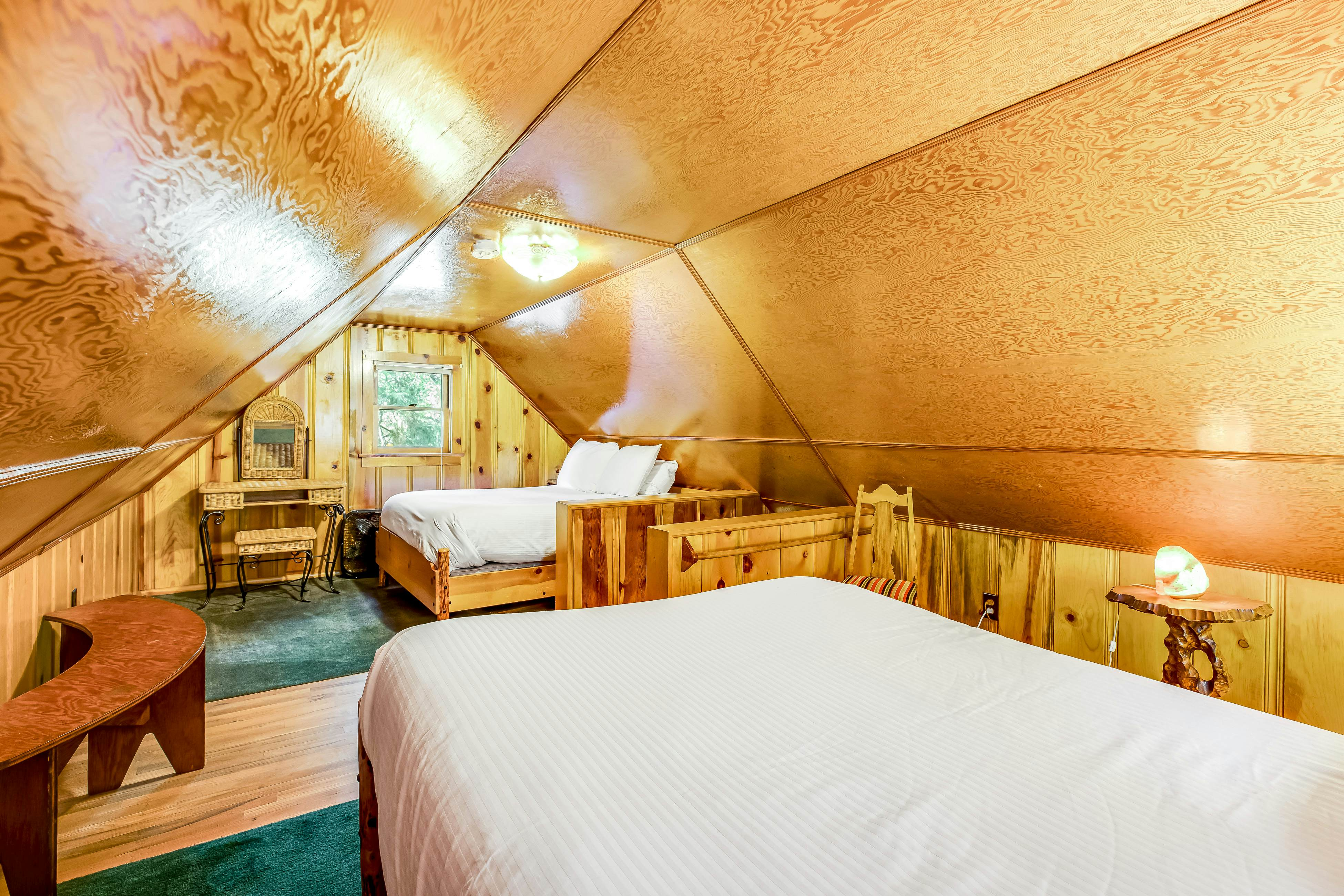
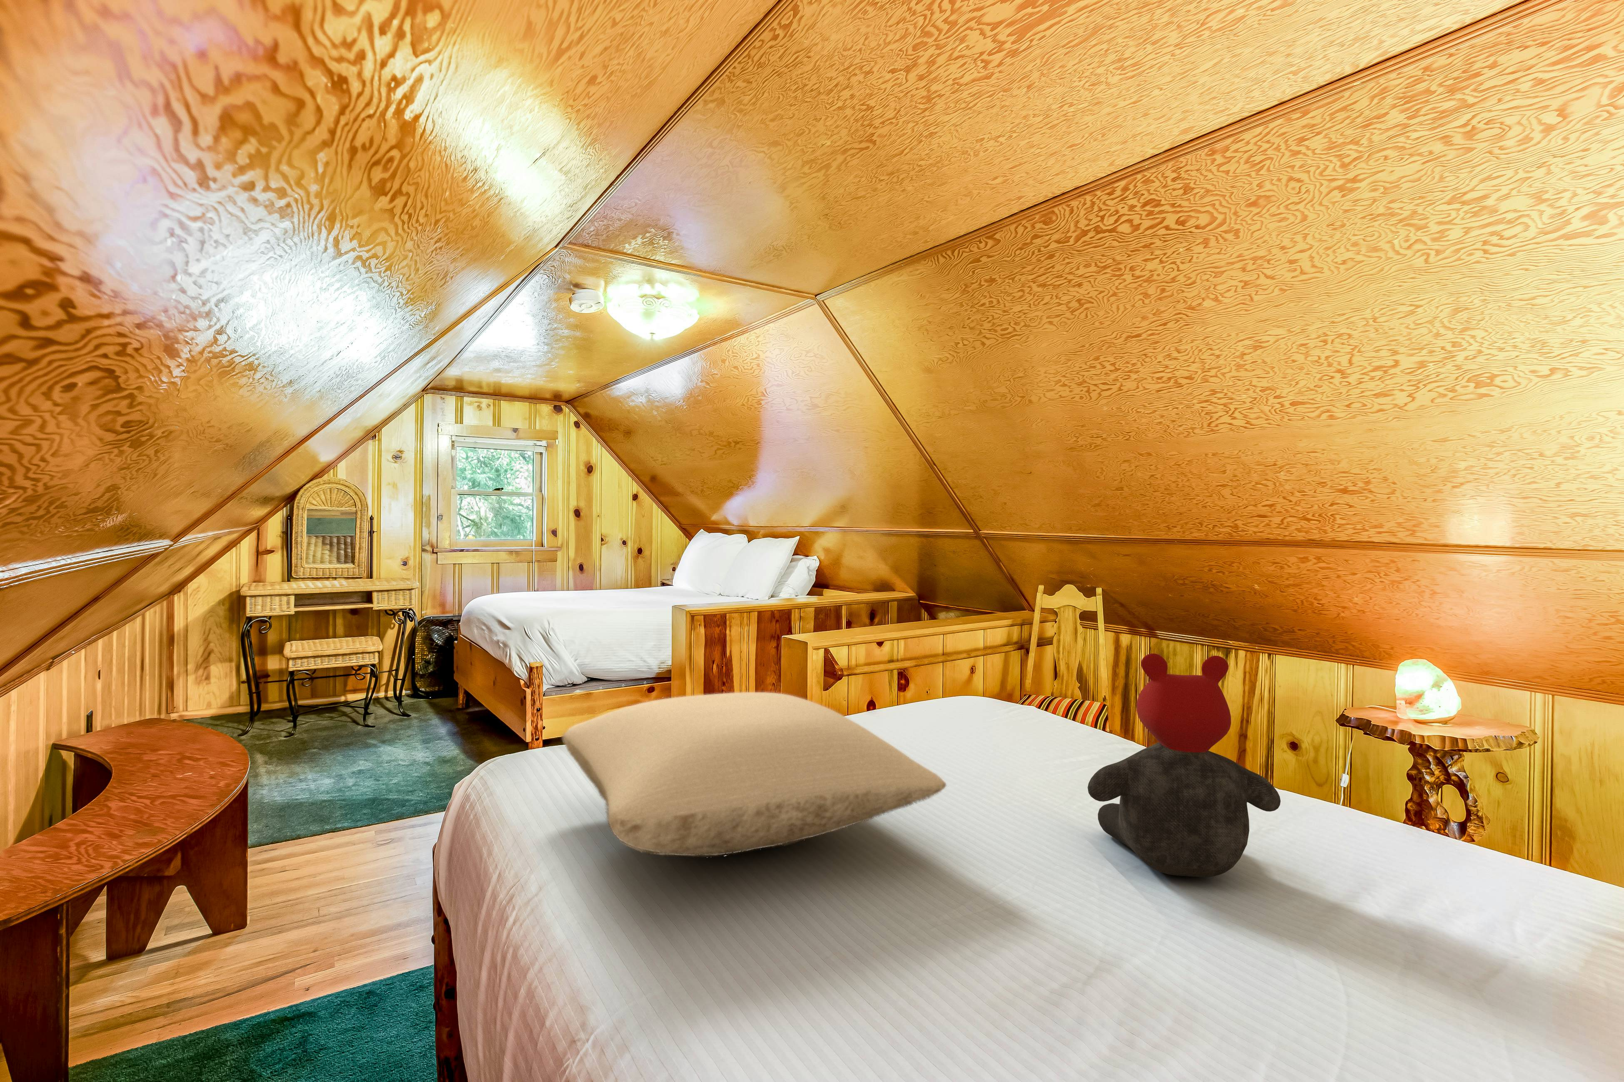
+ pillow (735, 768)
+ teddy bear (1171, 754)
